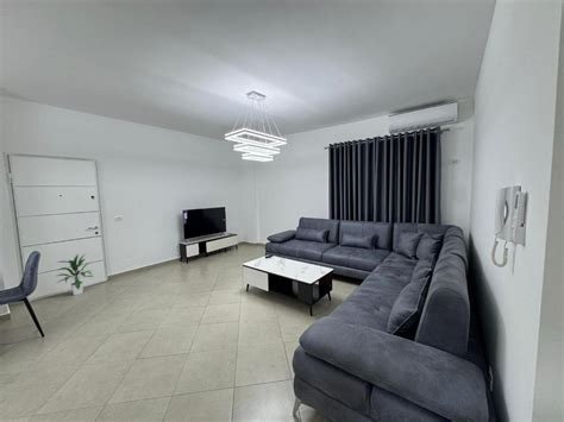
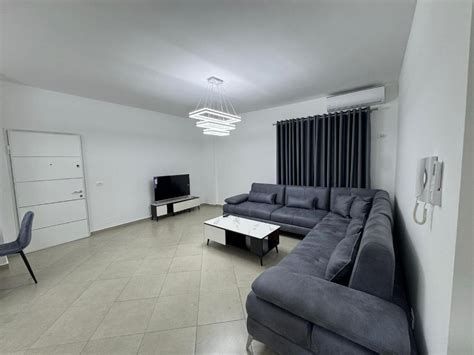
- indoor plant (75, 273)
